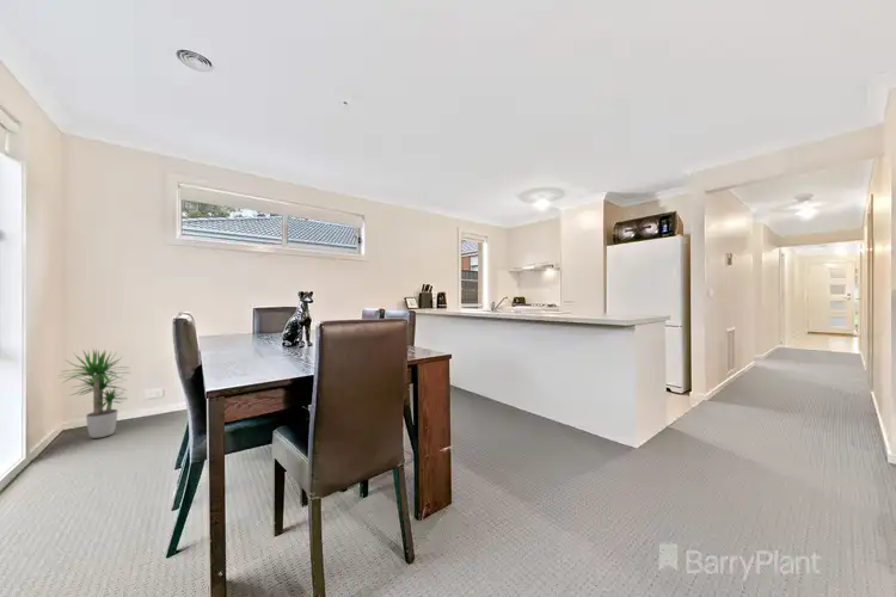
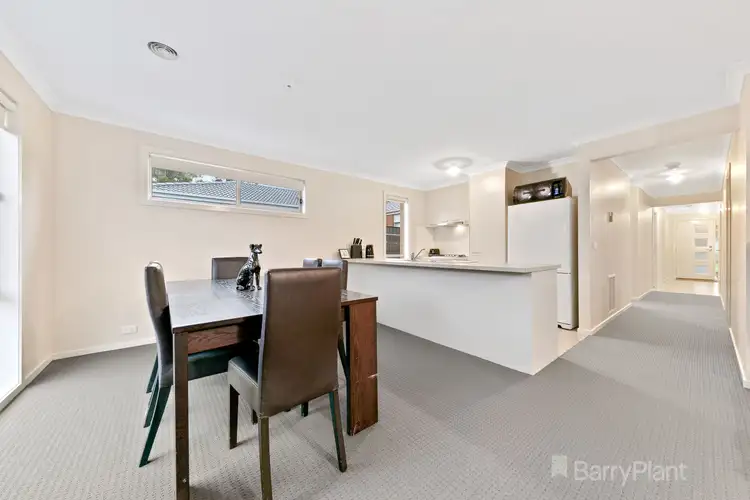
- potted plant (97, 392)
